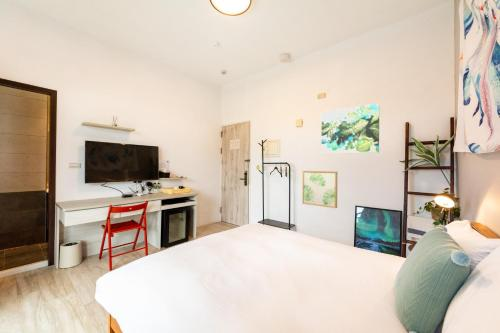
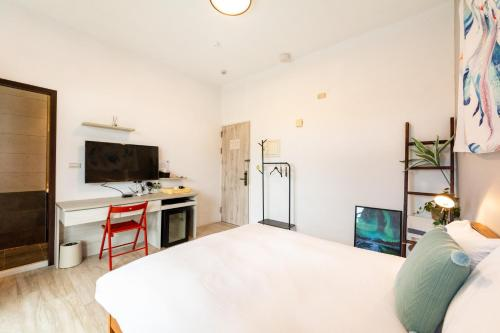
- wall art (348, 131)
- wall art (319, 188)
